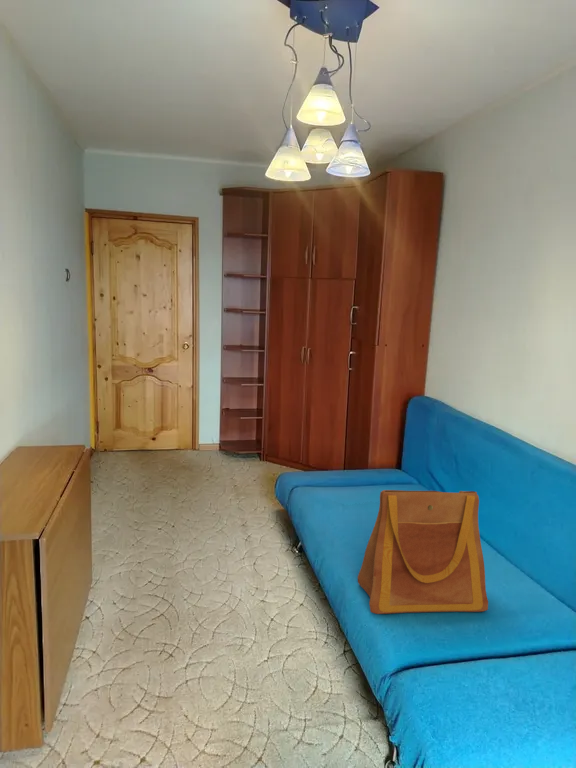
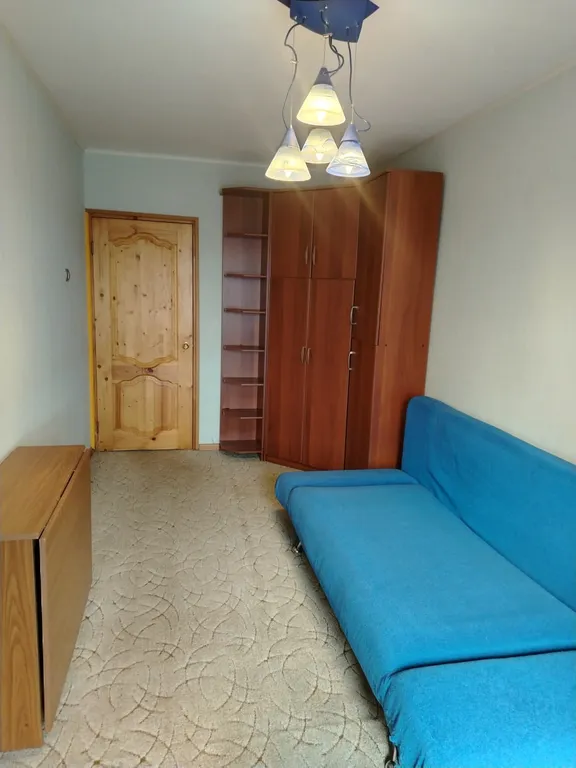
- tote bag (424, 545)
